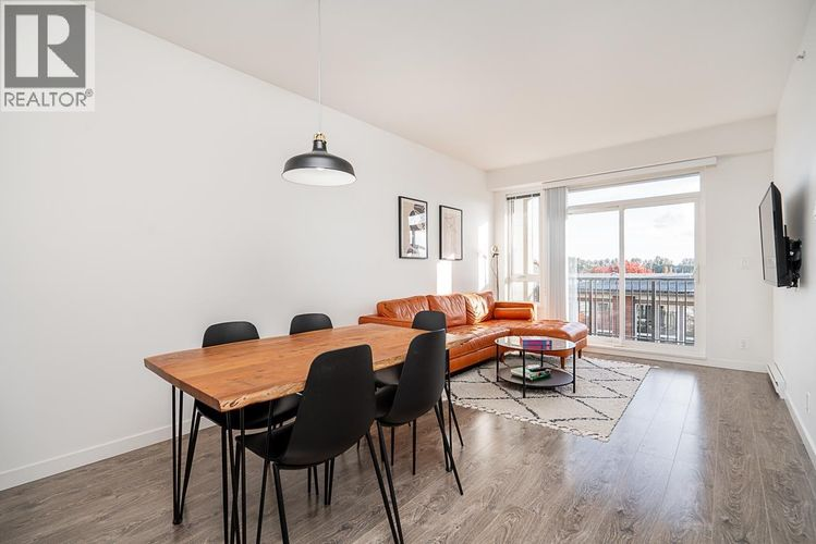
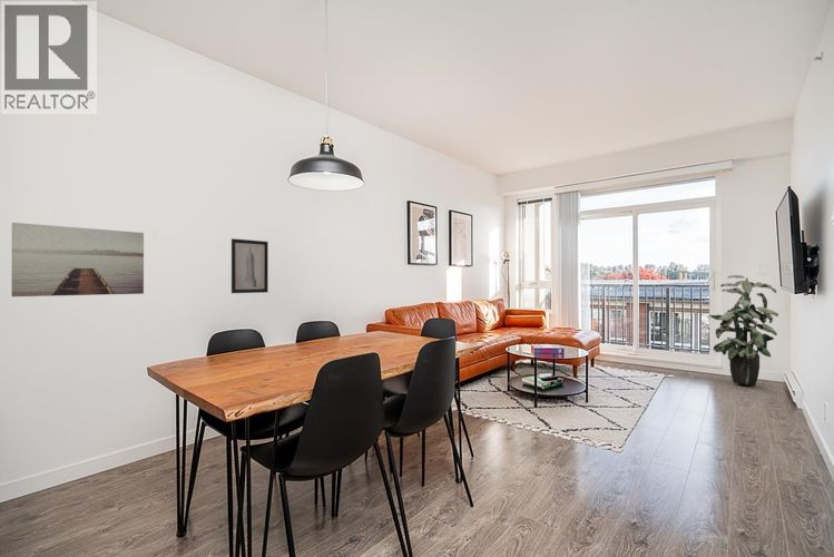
+ wall art (84, 261)
+ indoor plant (742, 329)
+ wall art (249, 266)
